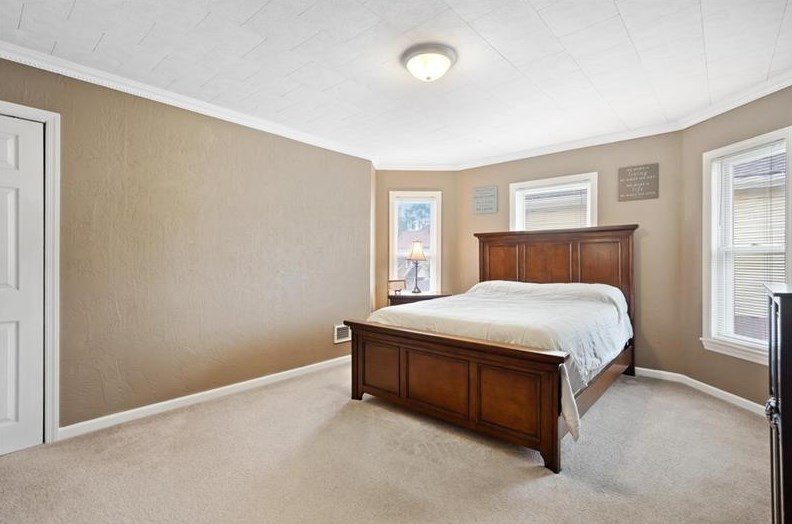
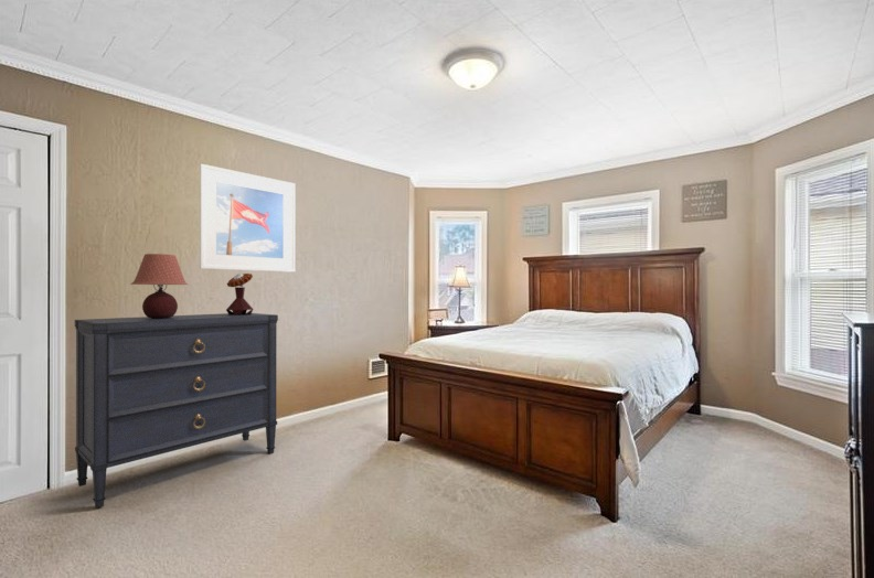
+ table lamp (160, 286)
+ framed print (251, 222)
+ mushroom (239, 293)
+ dresser (185, 392)
